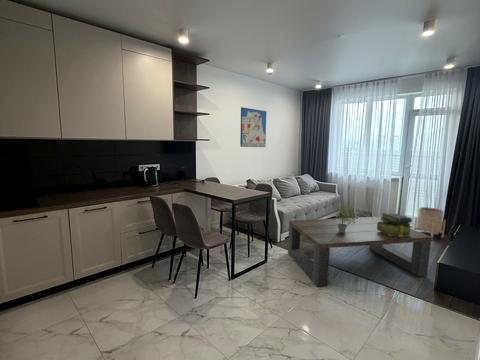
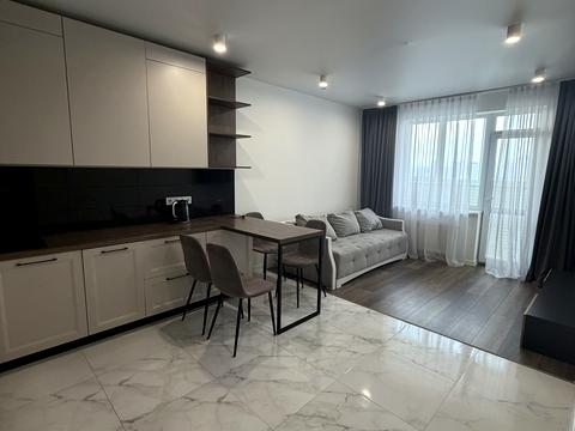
- stack of books (394, 223)
- potted plant (345, 215)
- coffee table (352, 245)
- planter (429, 222)
- wall art (253, 128)
